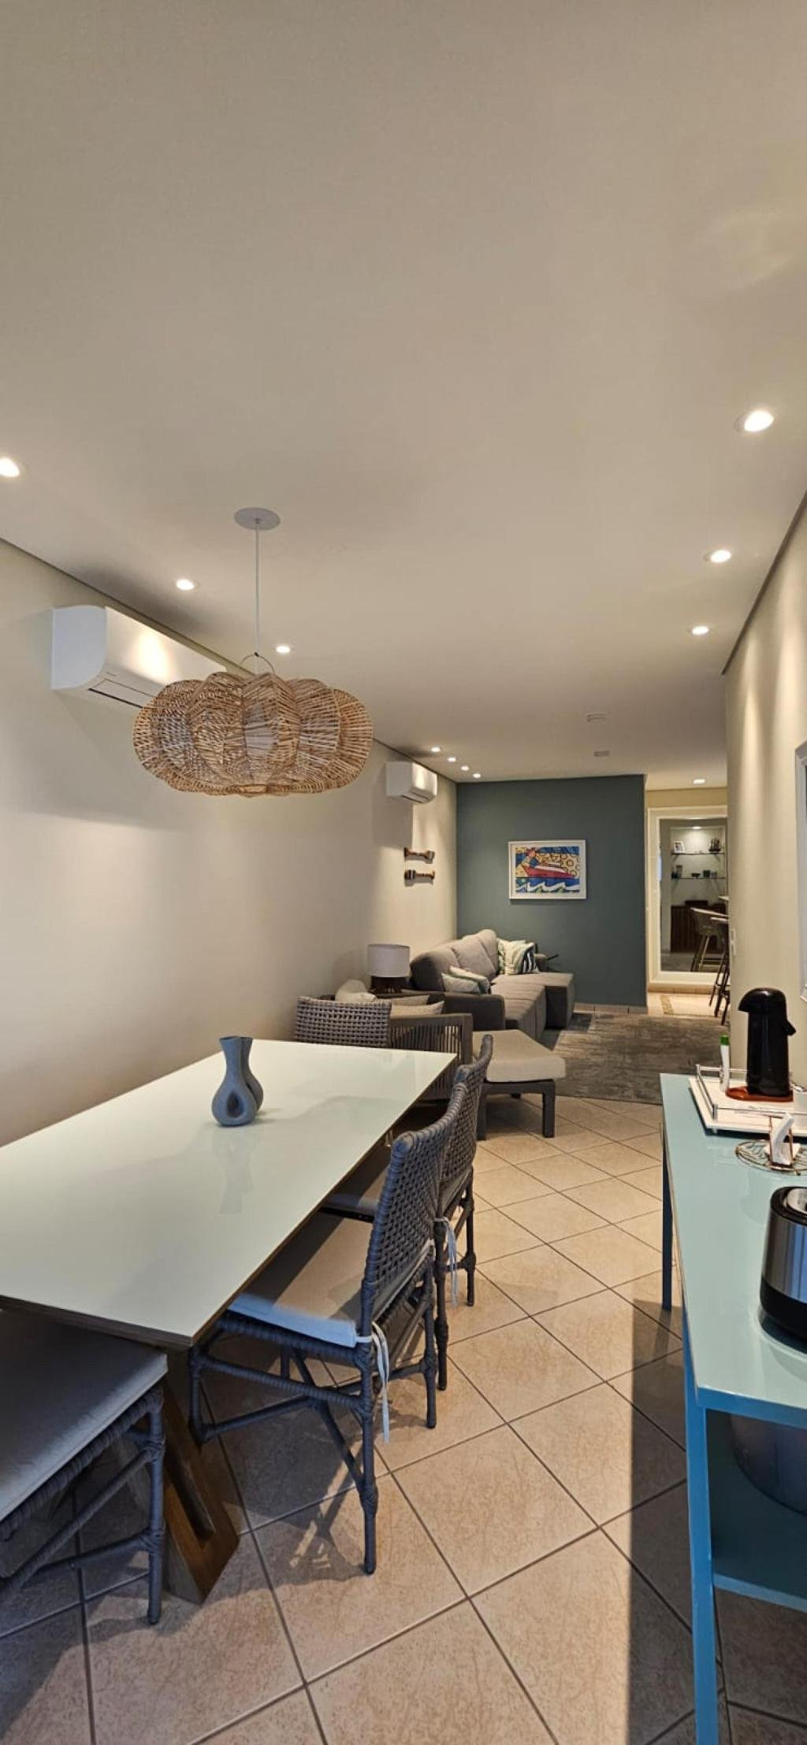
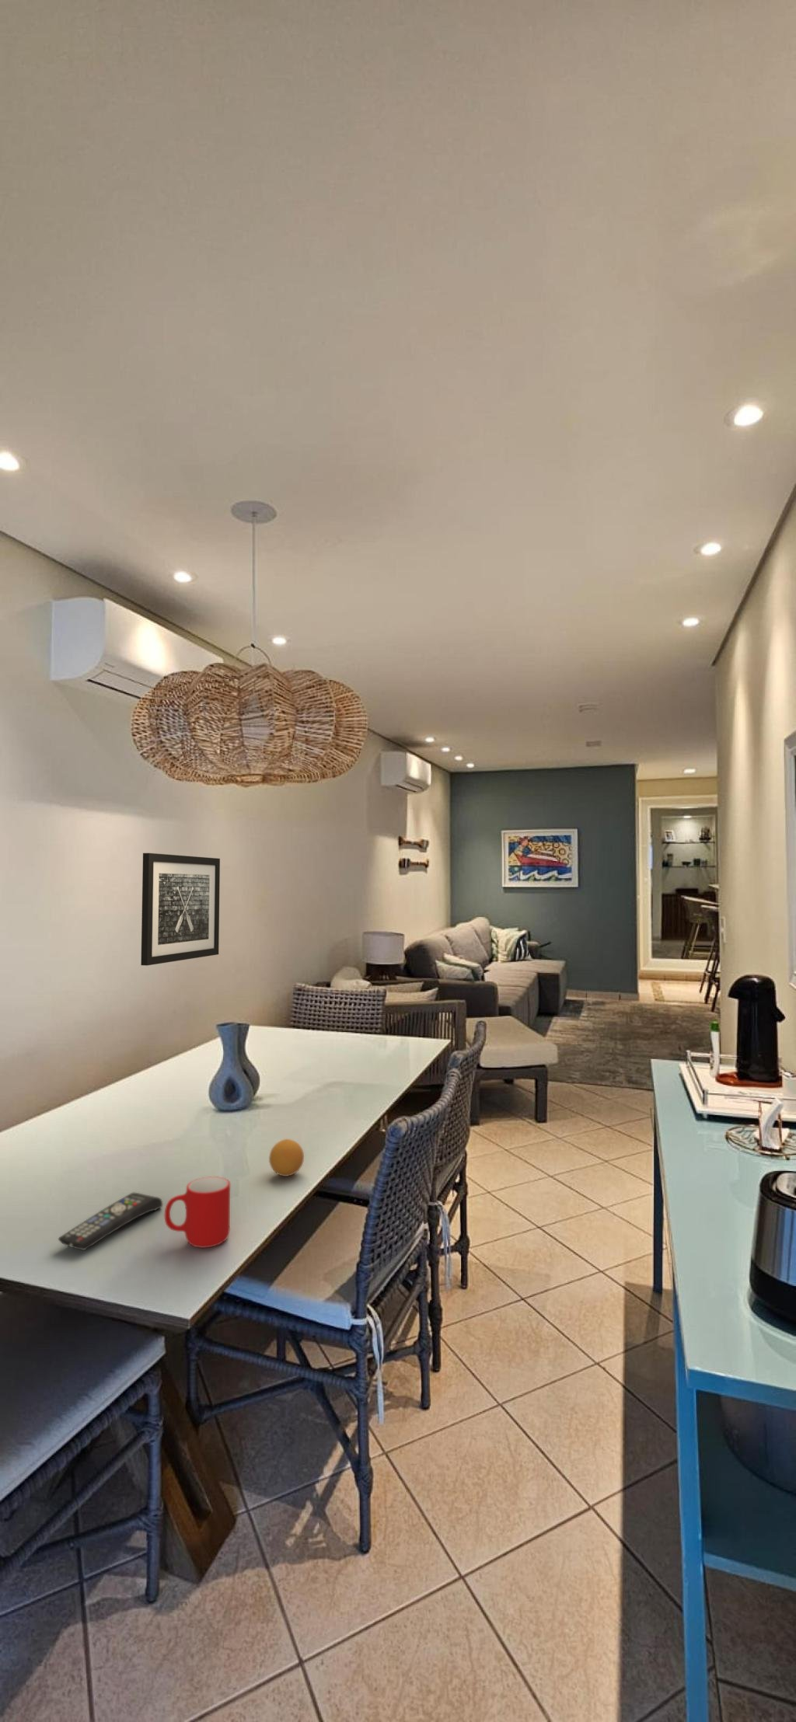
+ wall art (183, 907)
+ cup (198, 1214)
+ fruit (287, 1158)
+ remote control (113, 1218)
